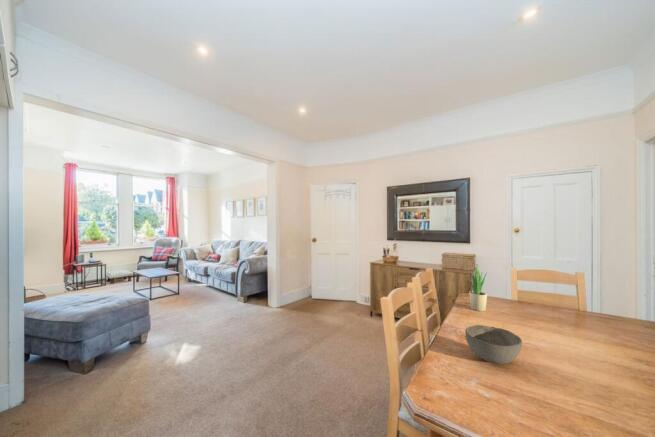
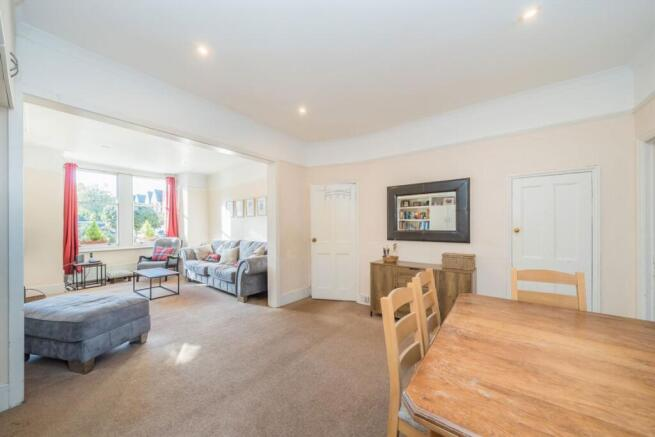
- potted plant (477, 286)
- bowl (492, 347)
